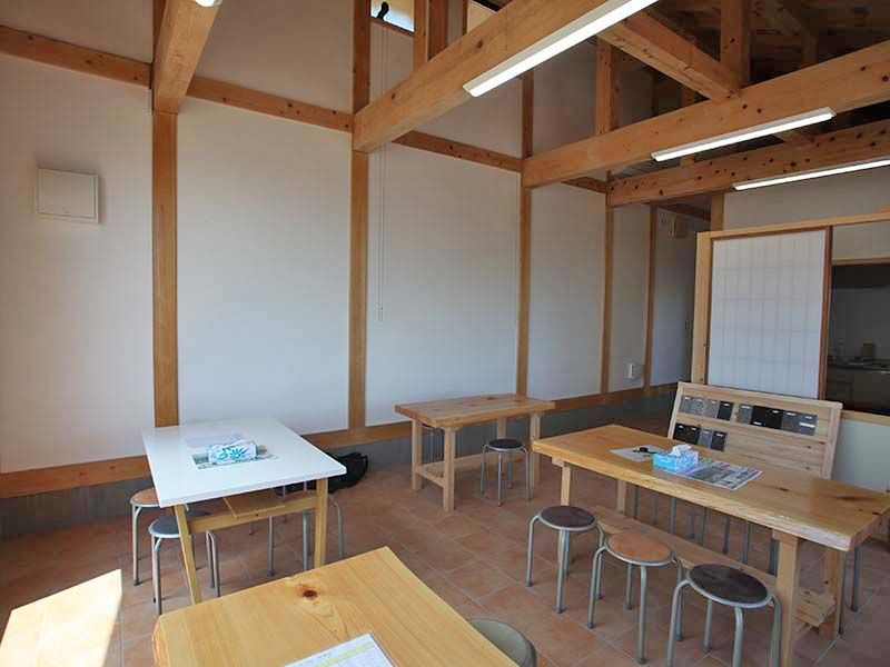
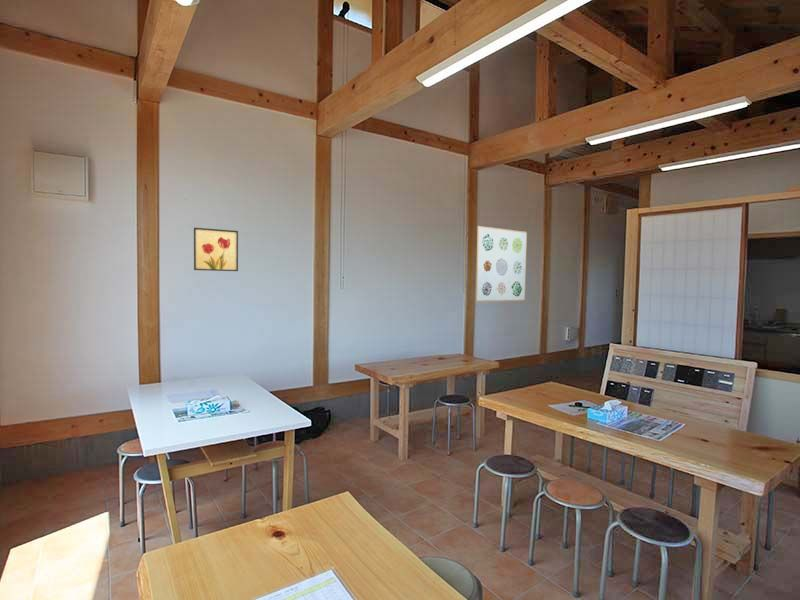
+ wall art (216, 250)
+ wall art (502, 265)
